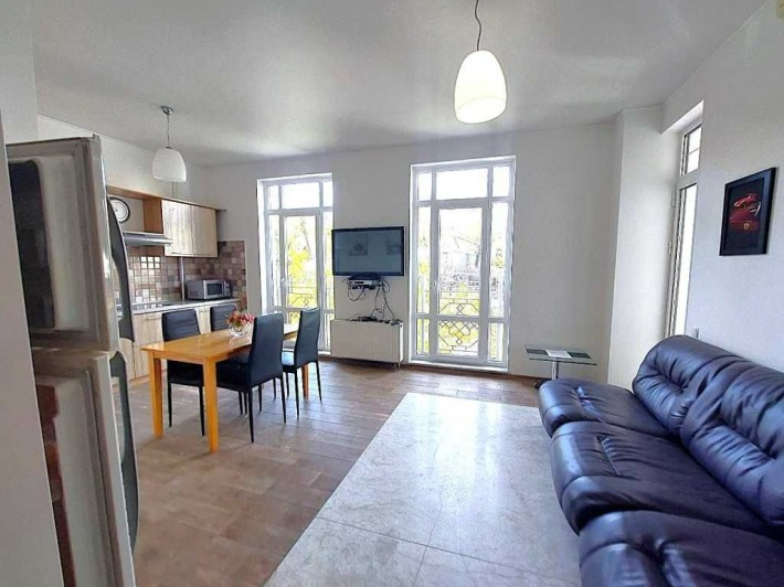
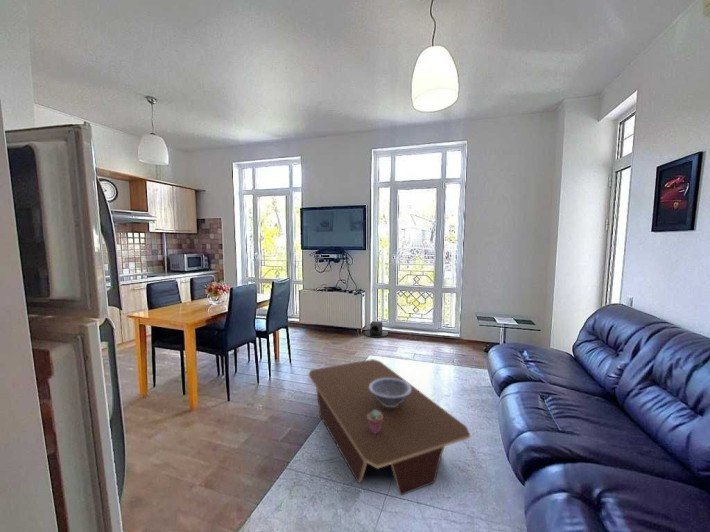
+ potted succulent (375, 419)
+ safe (376, 328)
+ decorative bowl (390, 394)
+ coffee table (373, 410)
